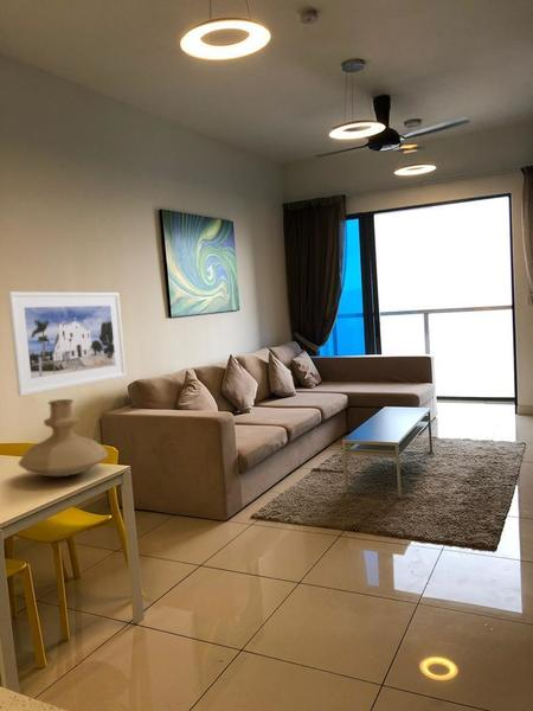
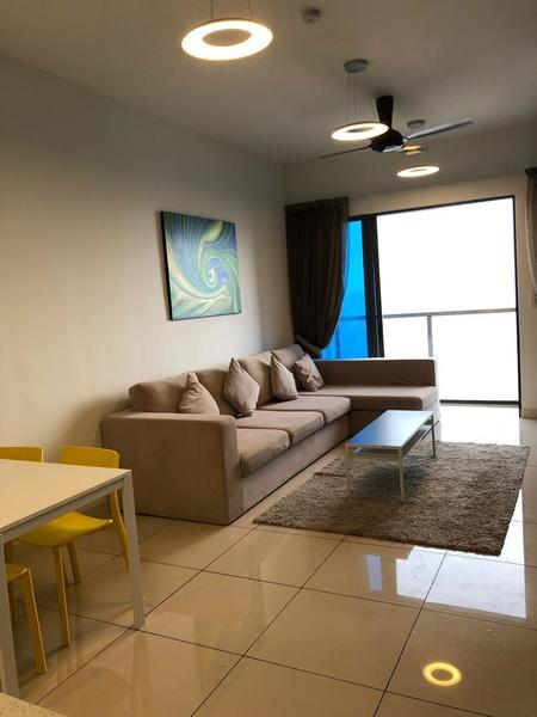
- vase (62, 437)
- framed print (73, 339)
